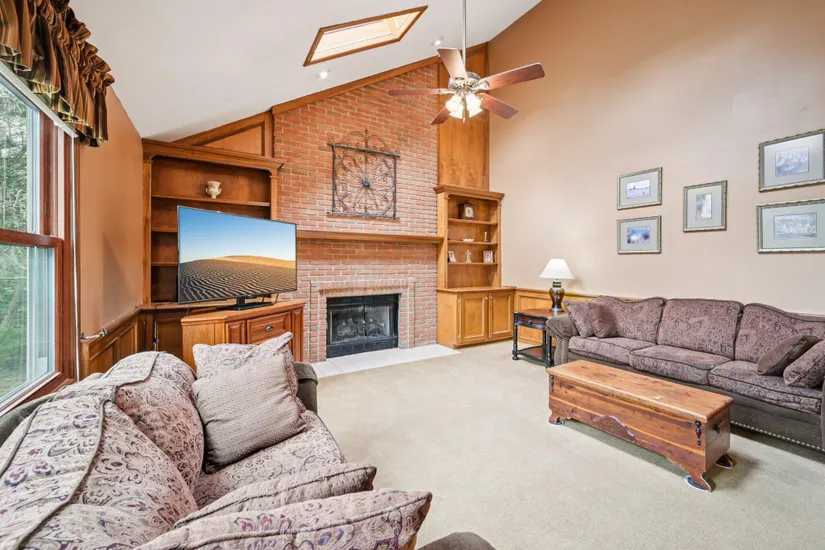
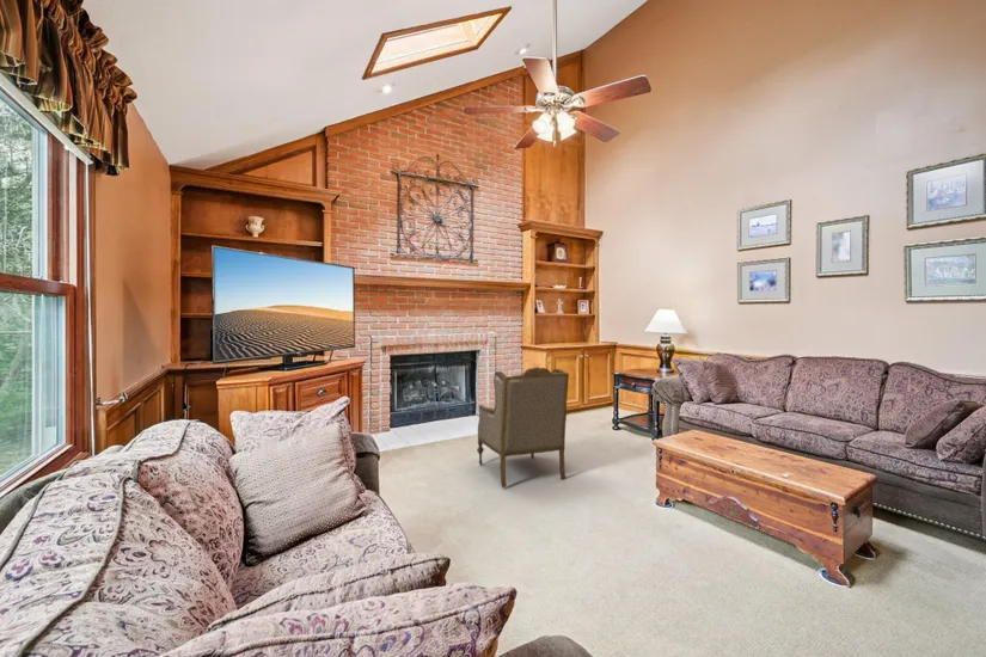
+ armchair (520, 417)
